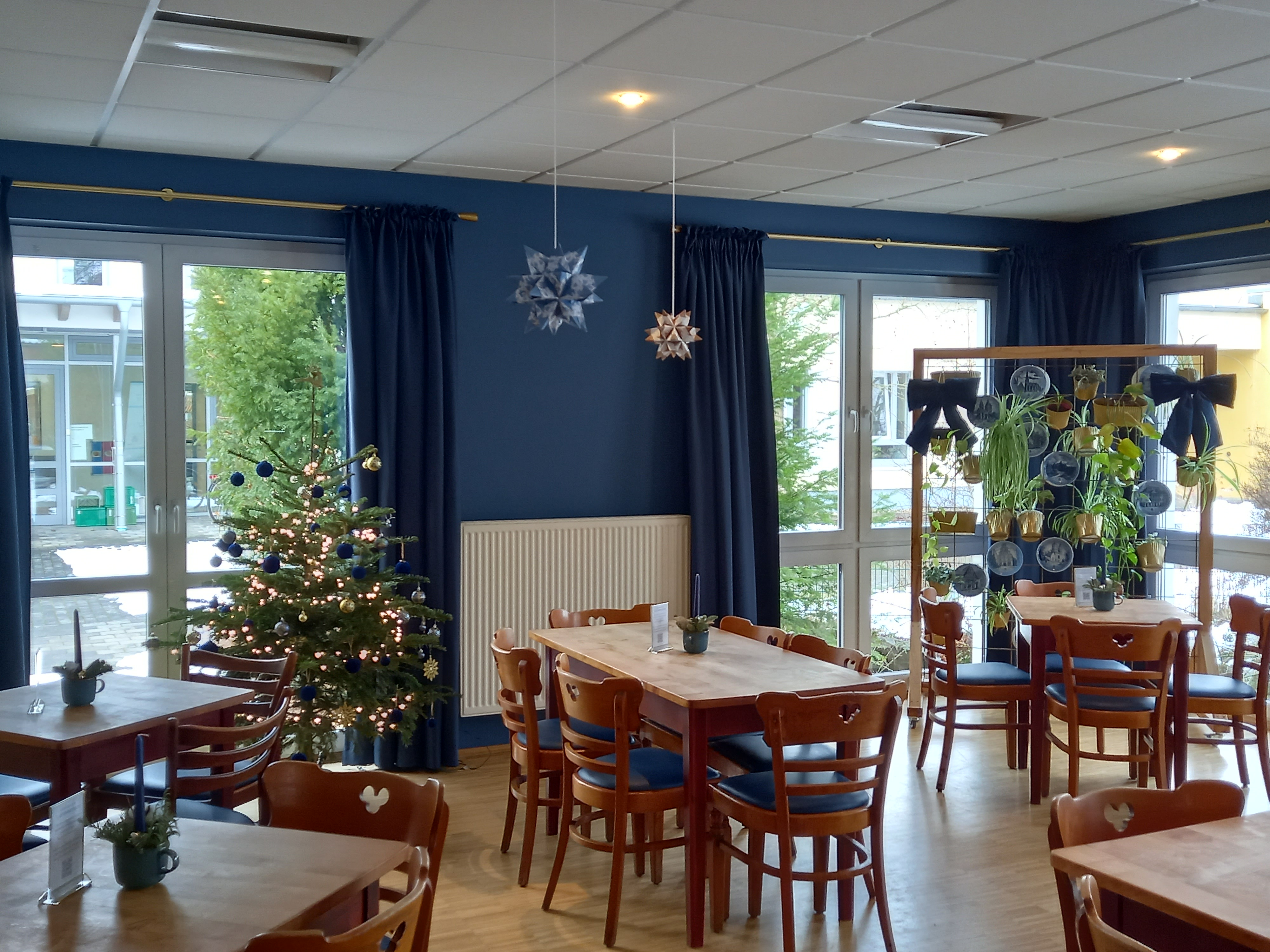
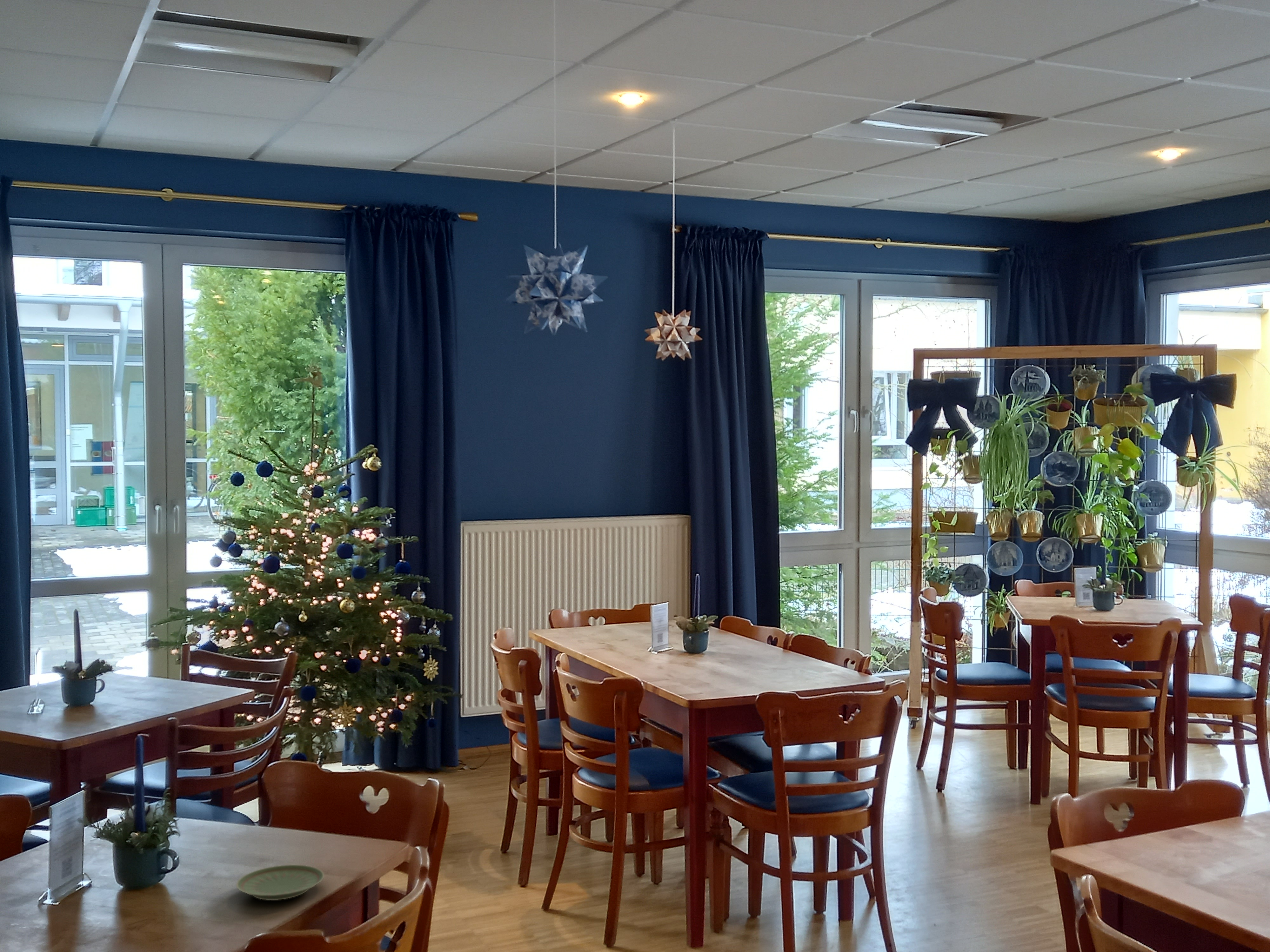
+ plate (281, 884)
